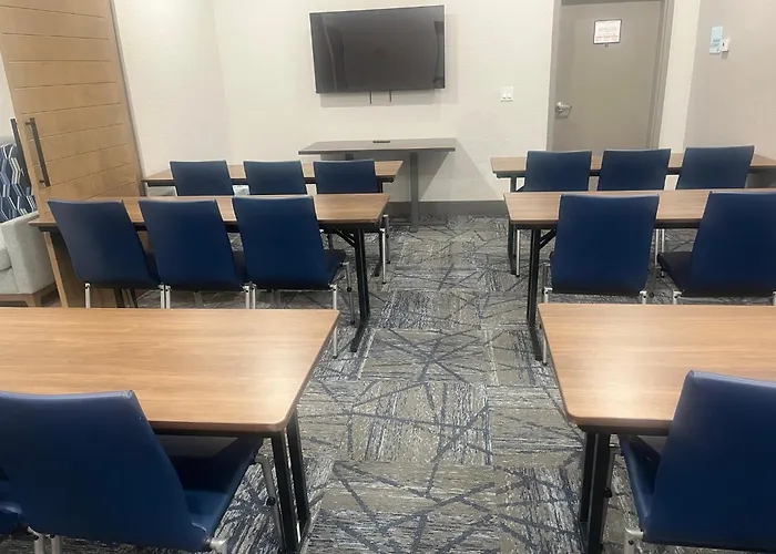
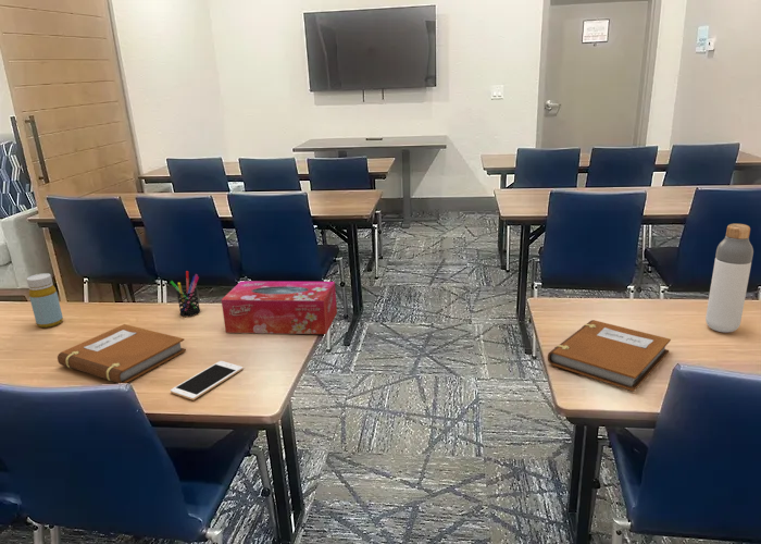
+ cell phone (208, 379)
+ bottle (729, 279)
+ bottle (45, 300)
+ notebook (610, 349)
+ pen holder (185, 293)
+ notebook (121, 351)
+ tissue box (282, 306)
